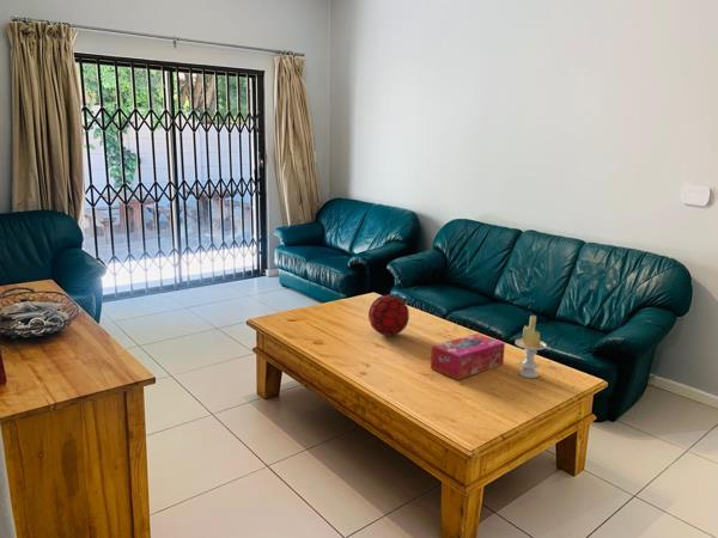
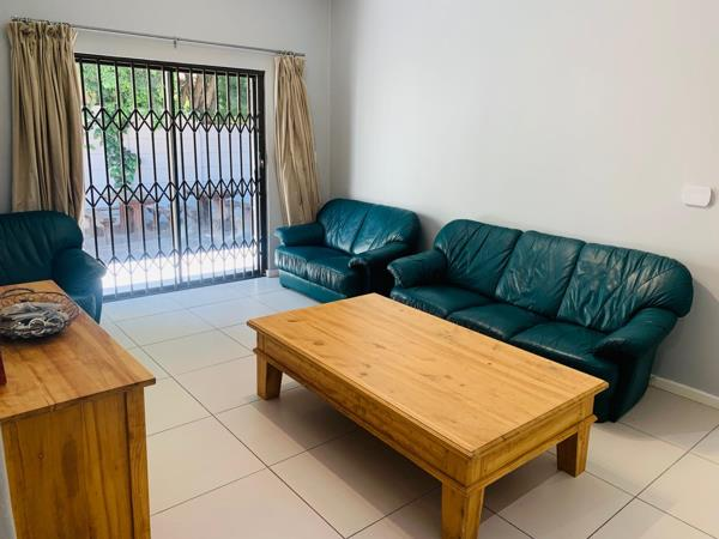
- decorative orb (389, 314)
- candle (530, 346)
- tissue box (468, 355)
